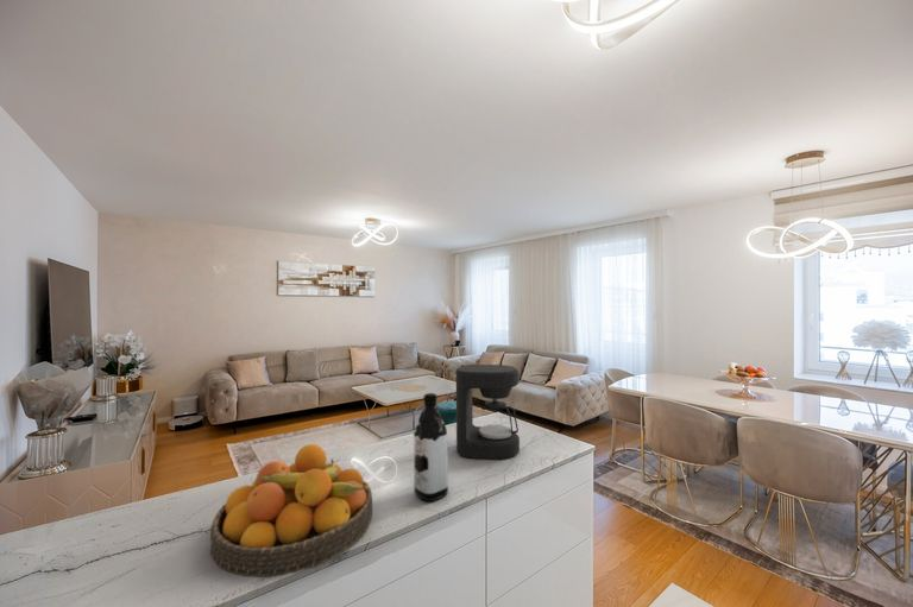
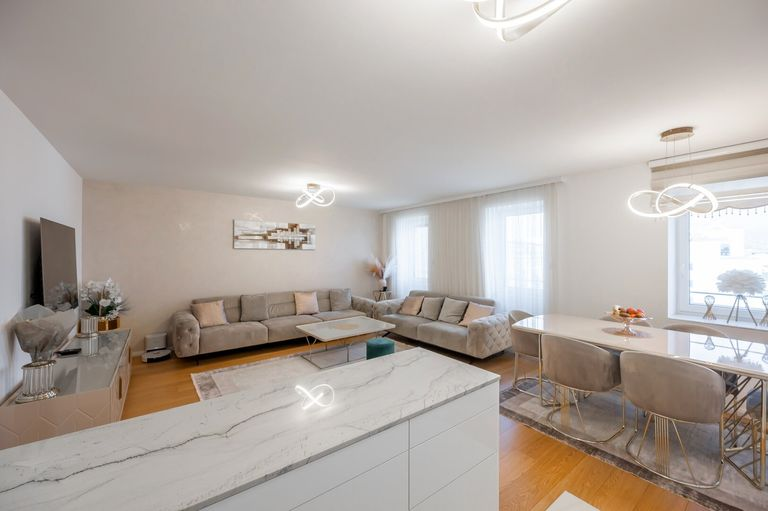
- coffee maker (487, 407)
- water bottle (430, 443)
- fruit bowl (297, 493)
